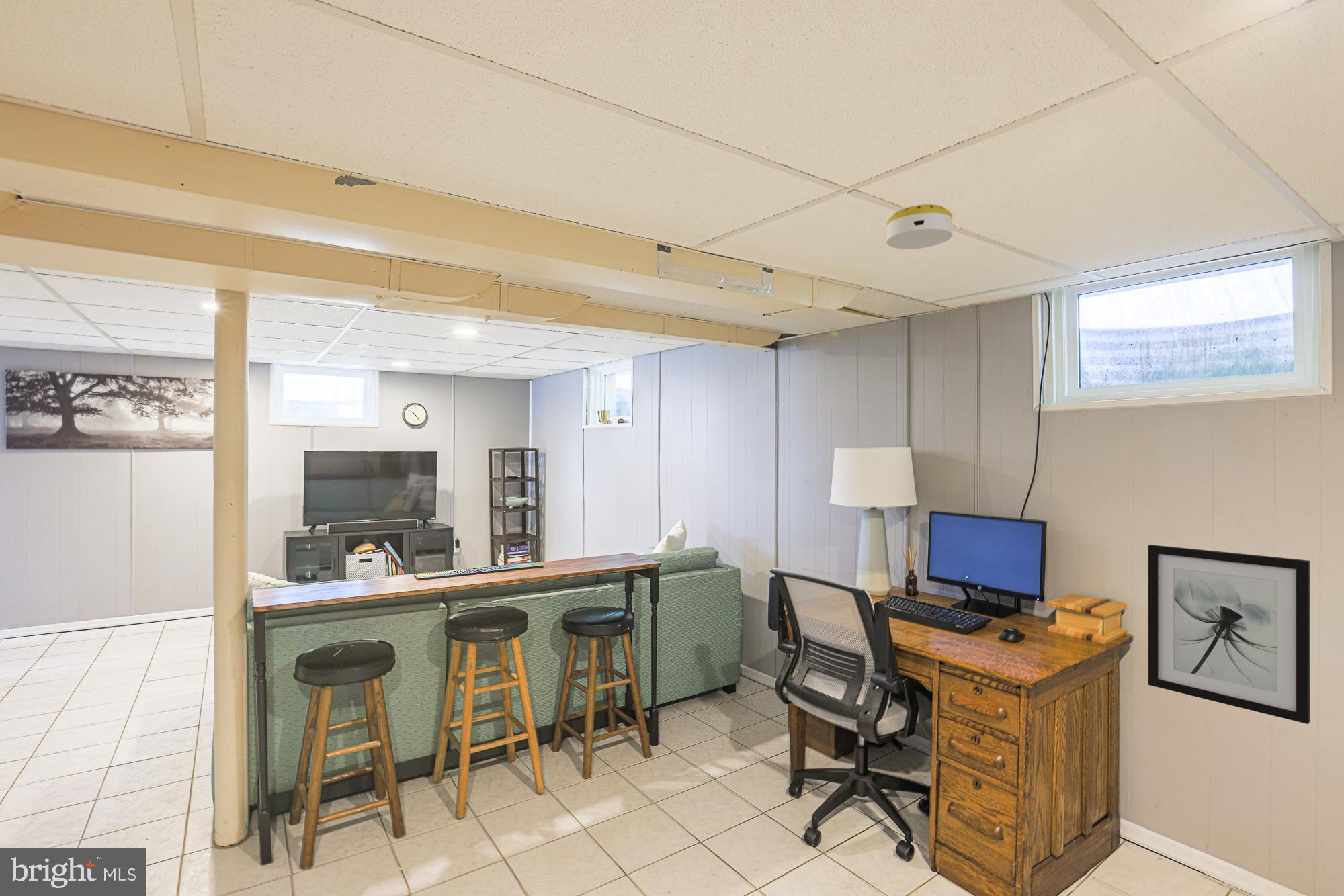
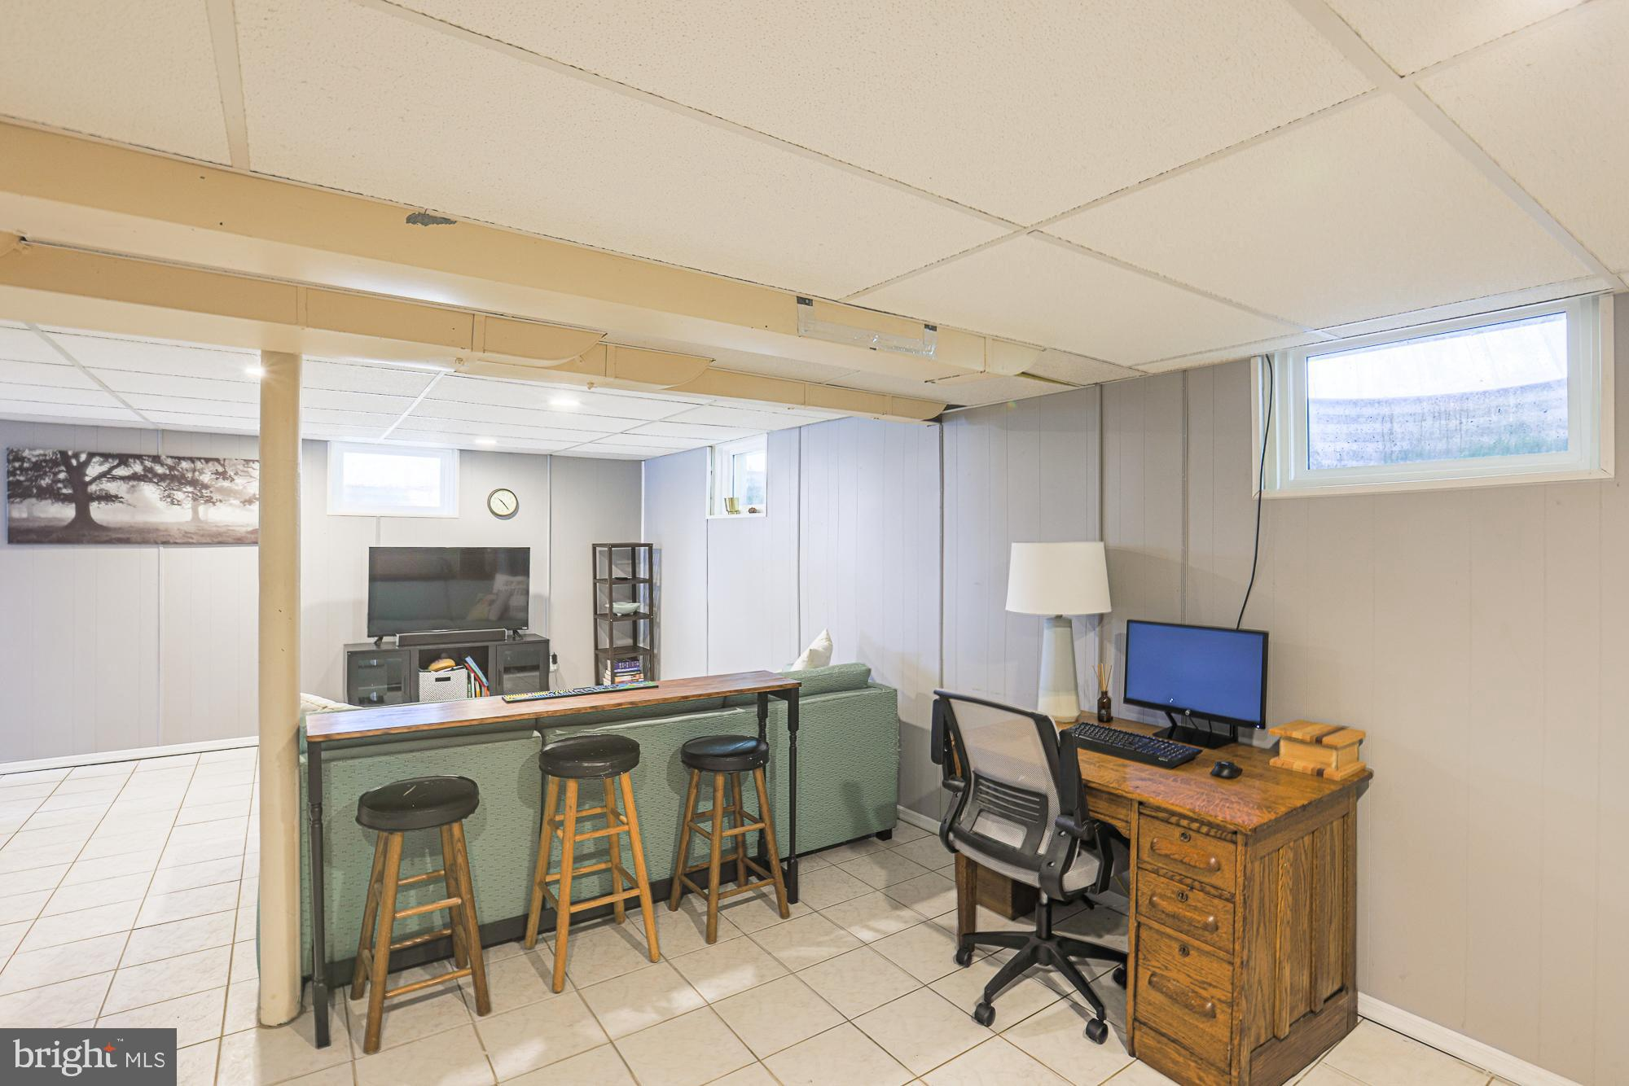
- wall art (1223, 627)
- smoke detector (919, 226)
